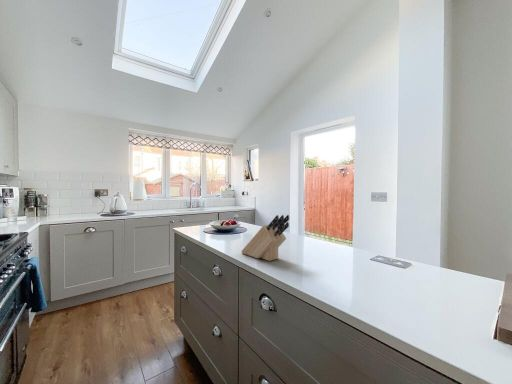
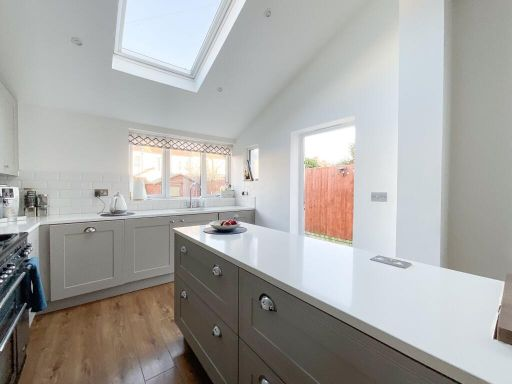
- knife block (265, 234)
